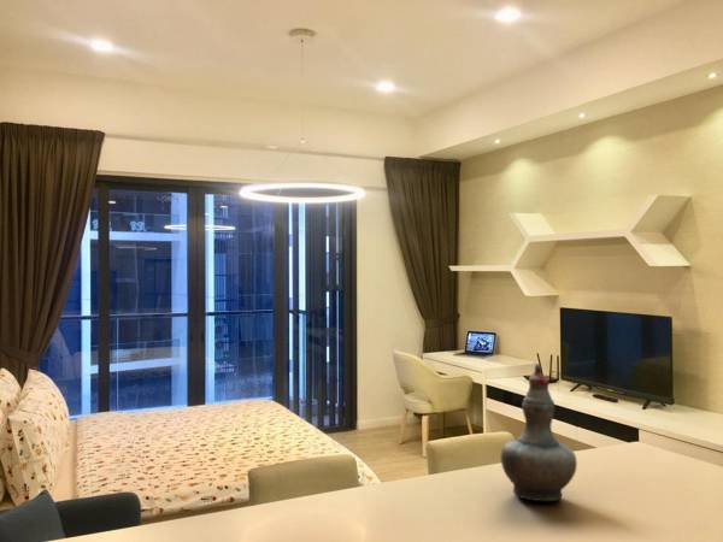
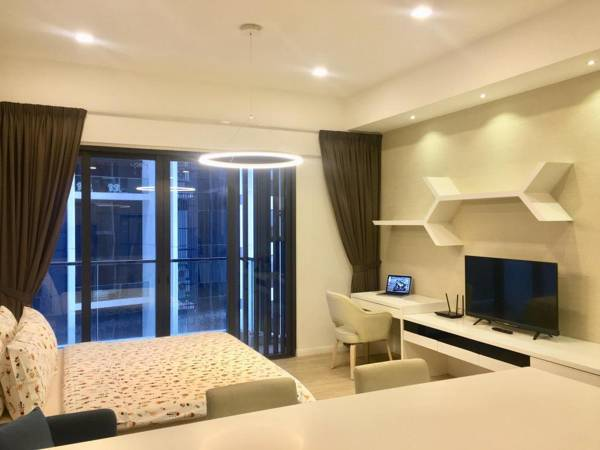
- decorative vase (537, 429)
